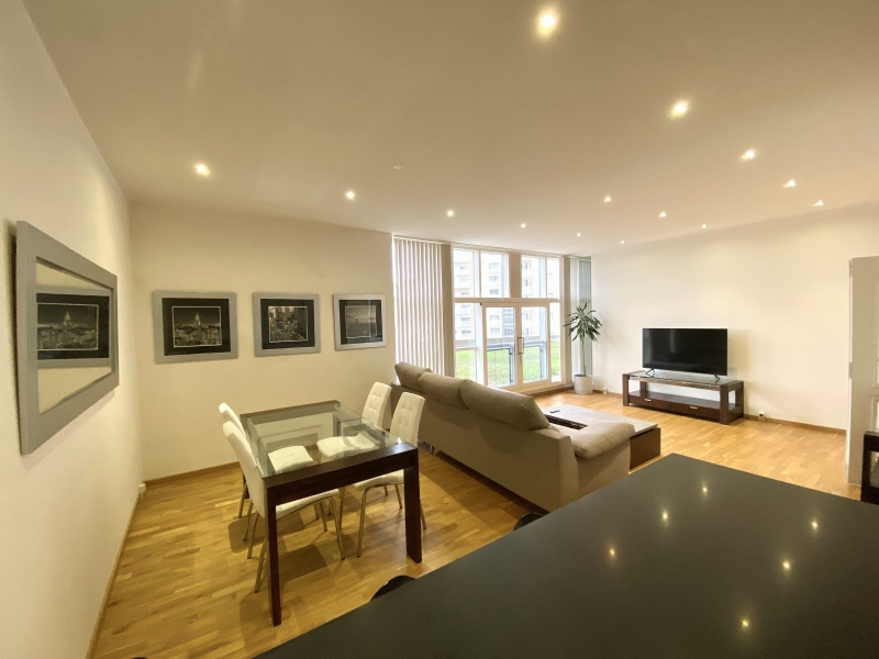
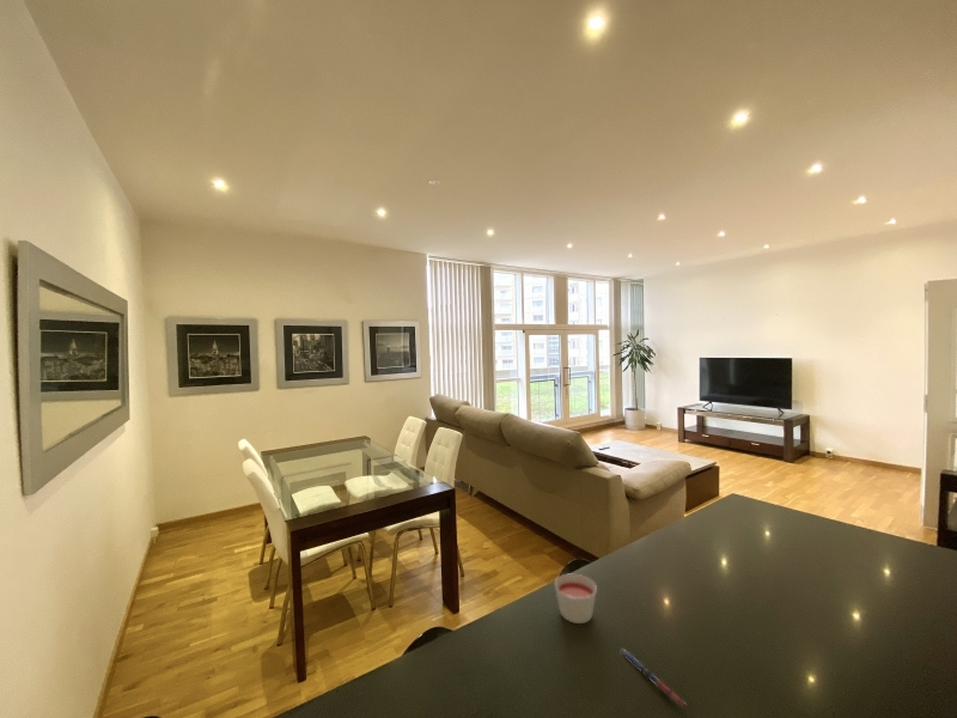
+ candle (575, 598)
+ pen (650, 674)
